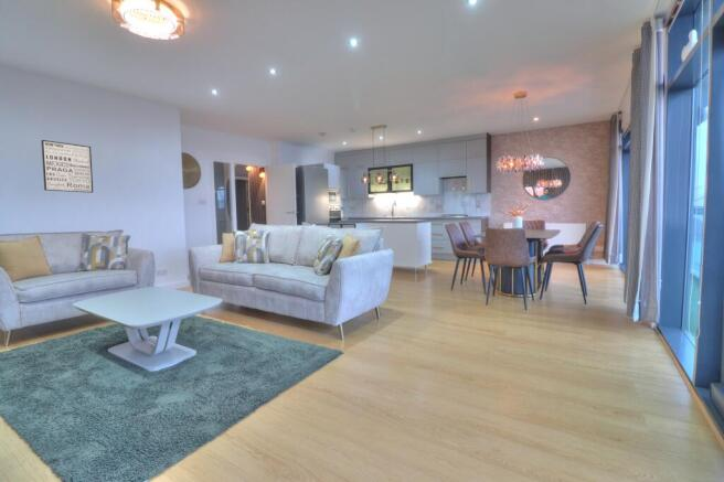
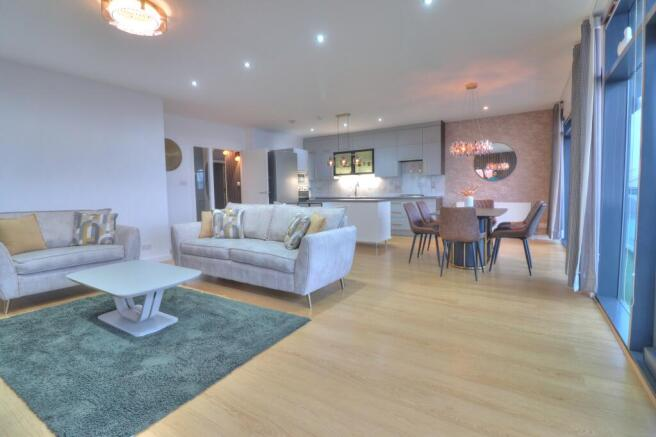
- wall art (68, 167)
